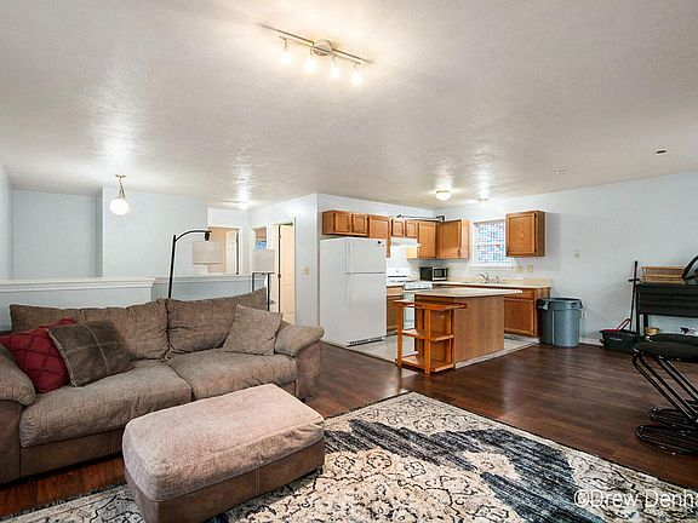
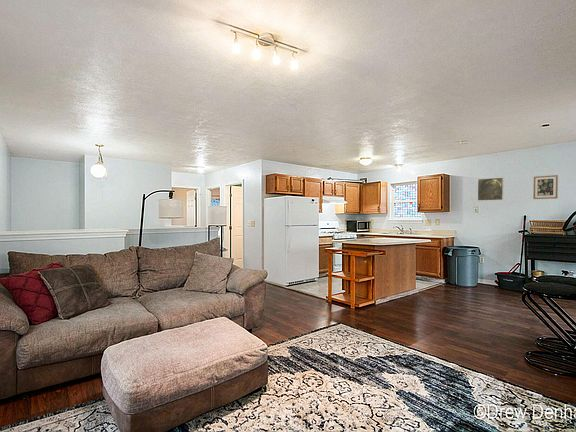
+ wall art (545, 187)
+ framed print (490, 189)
